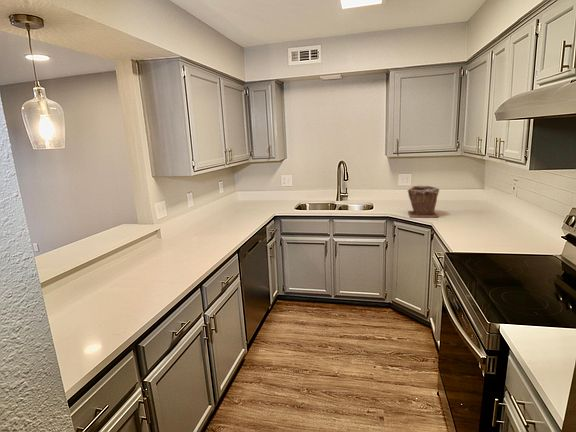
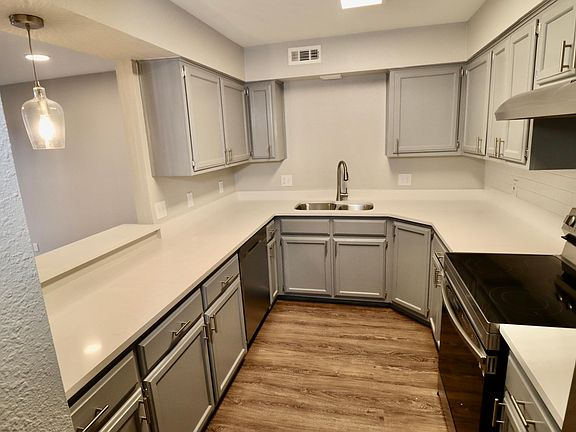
- plant pot (422, 200)
